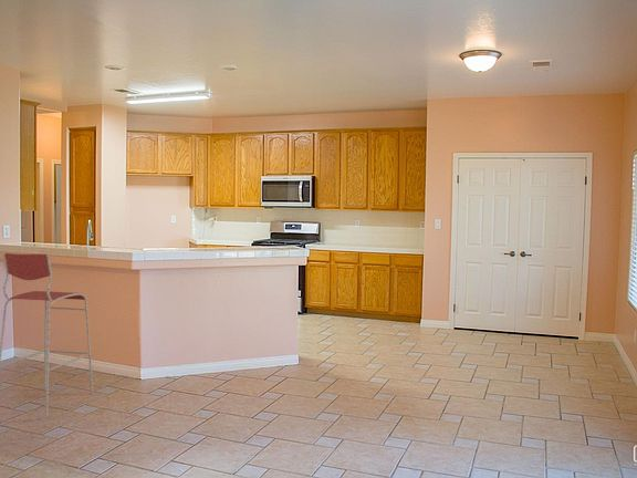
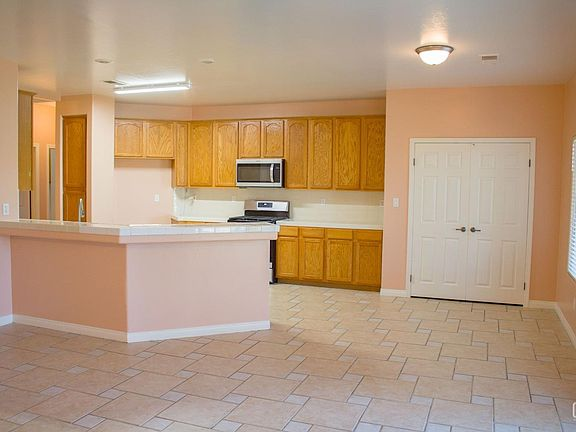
- bar stool (45, 328)
